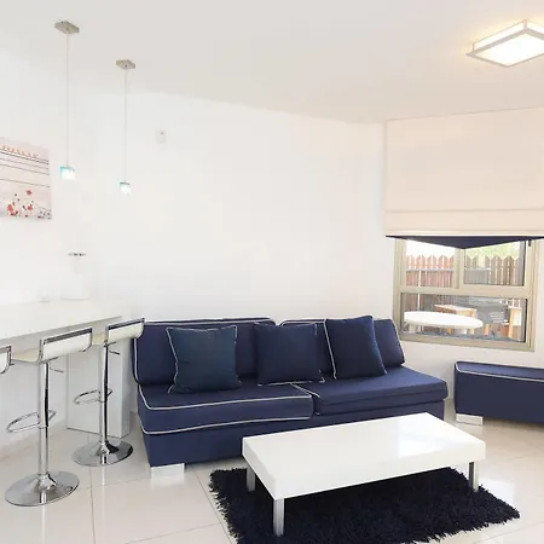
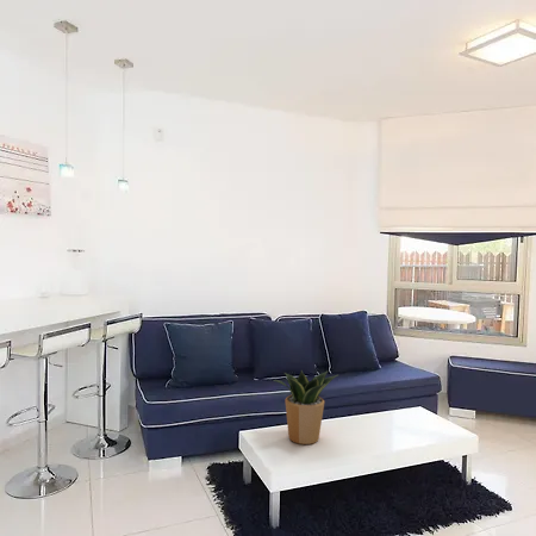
+ potted plant (307, 405)
